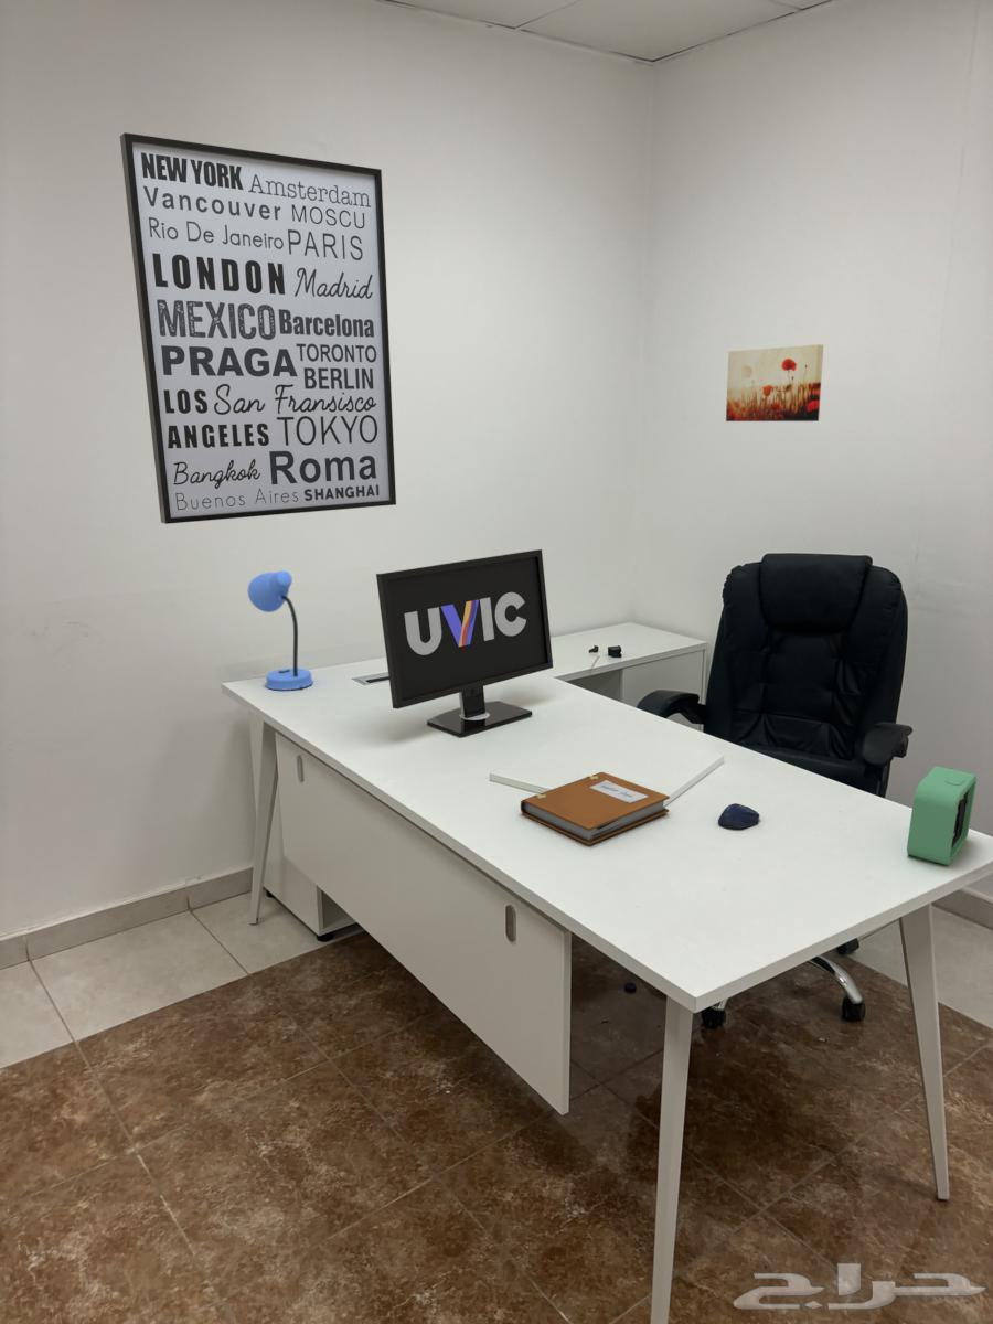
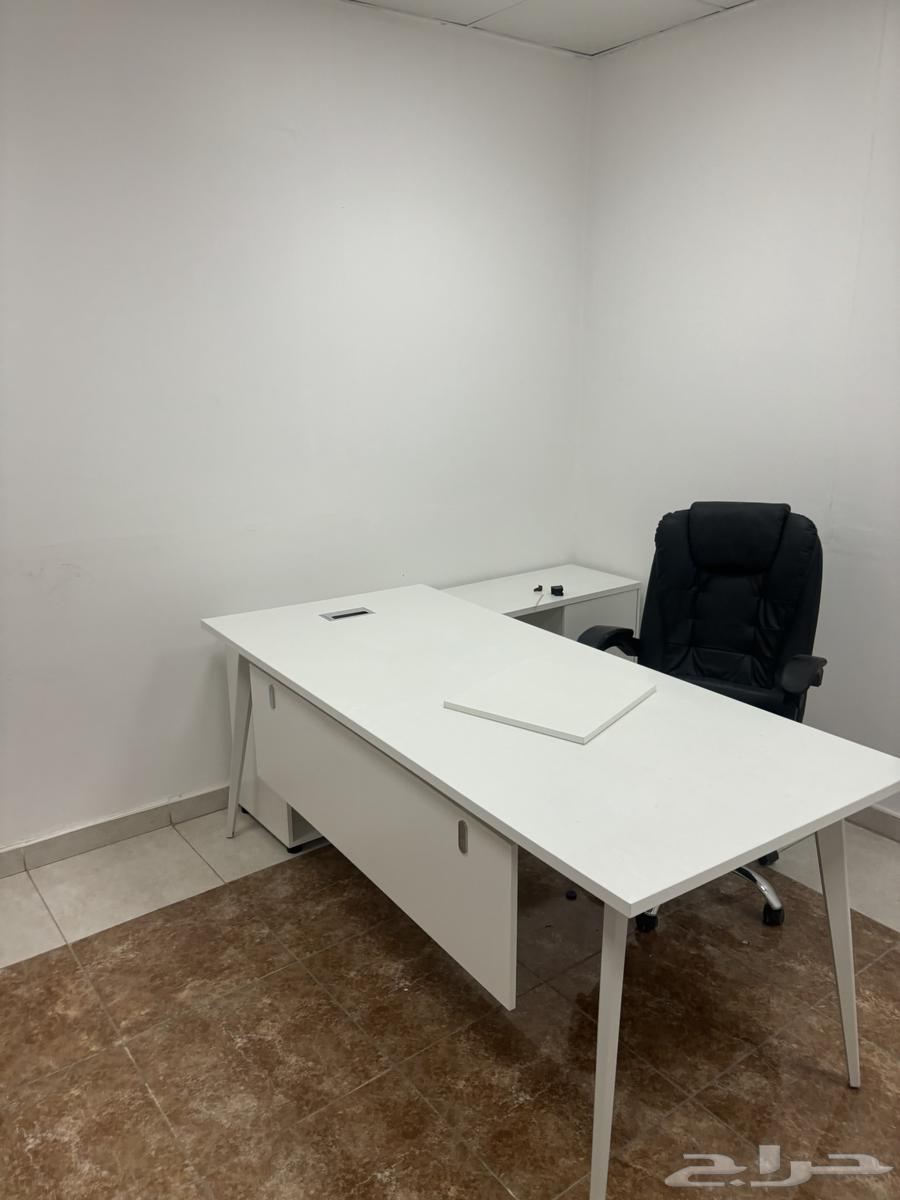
- alarm clock (941, 813)
- wall art (274, 341)
- wall art (771, 384)
- monitor (473, 642)
- notebook (596, 803)
- desk lamp (292, 621)
- computer mouse (739, 813)
